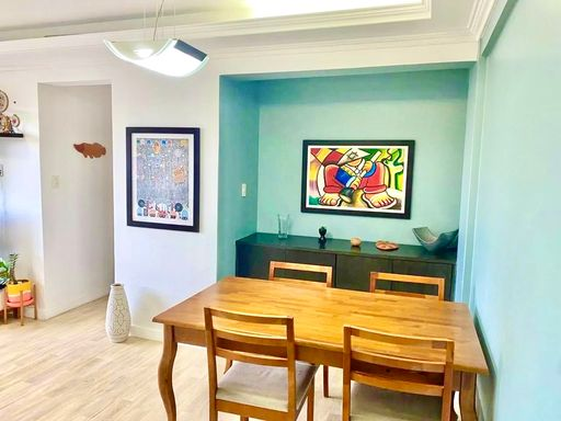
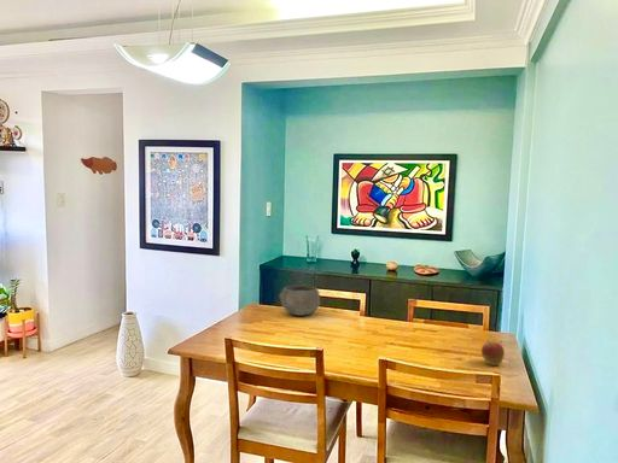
+ apple (492, 351)
+ bowl (299, 300)
